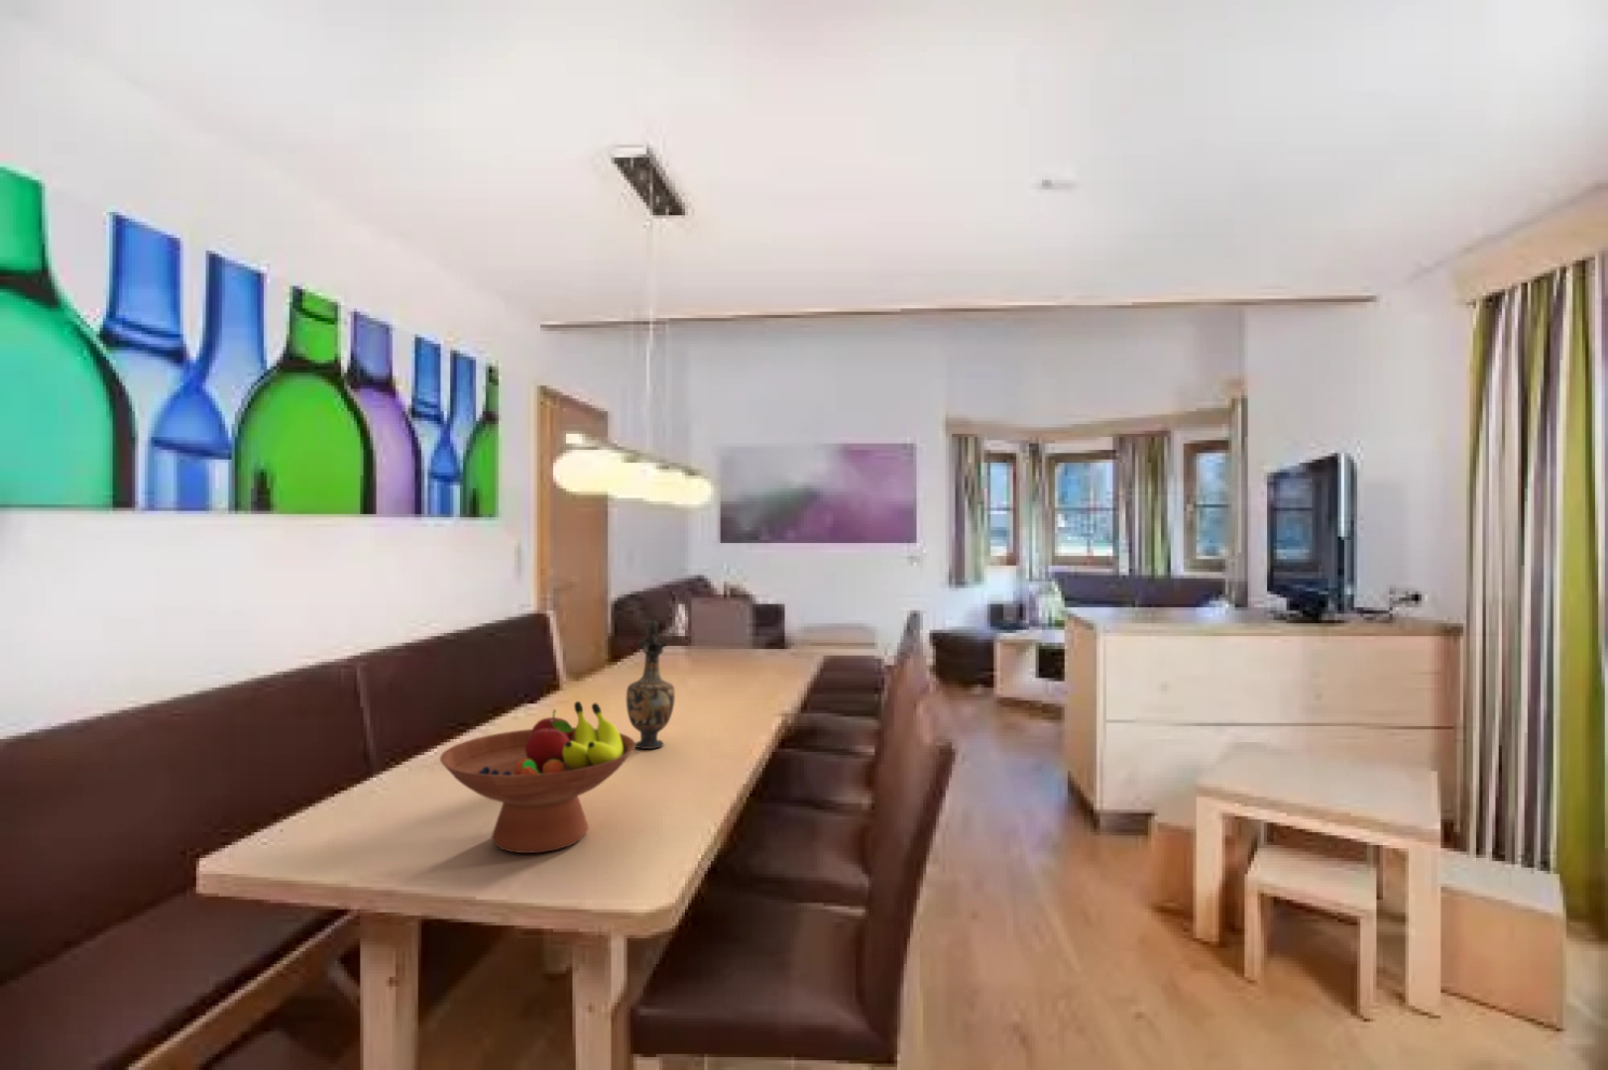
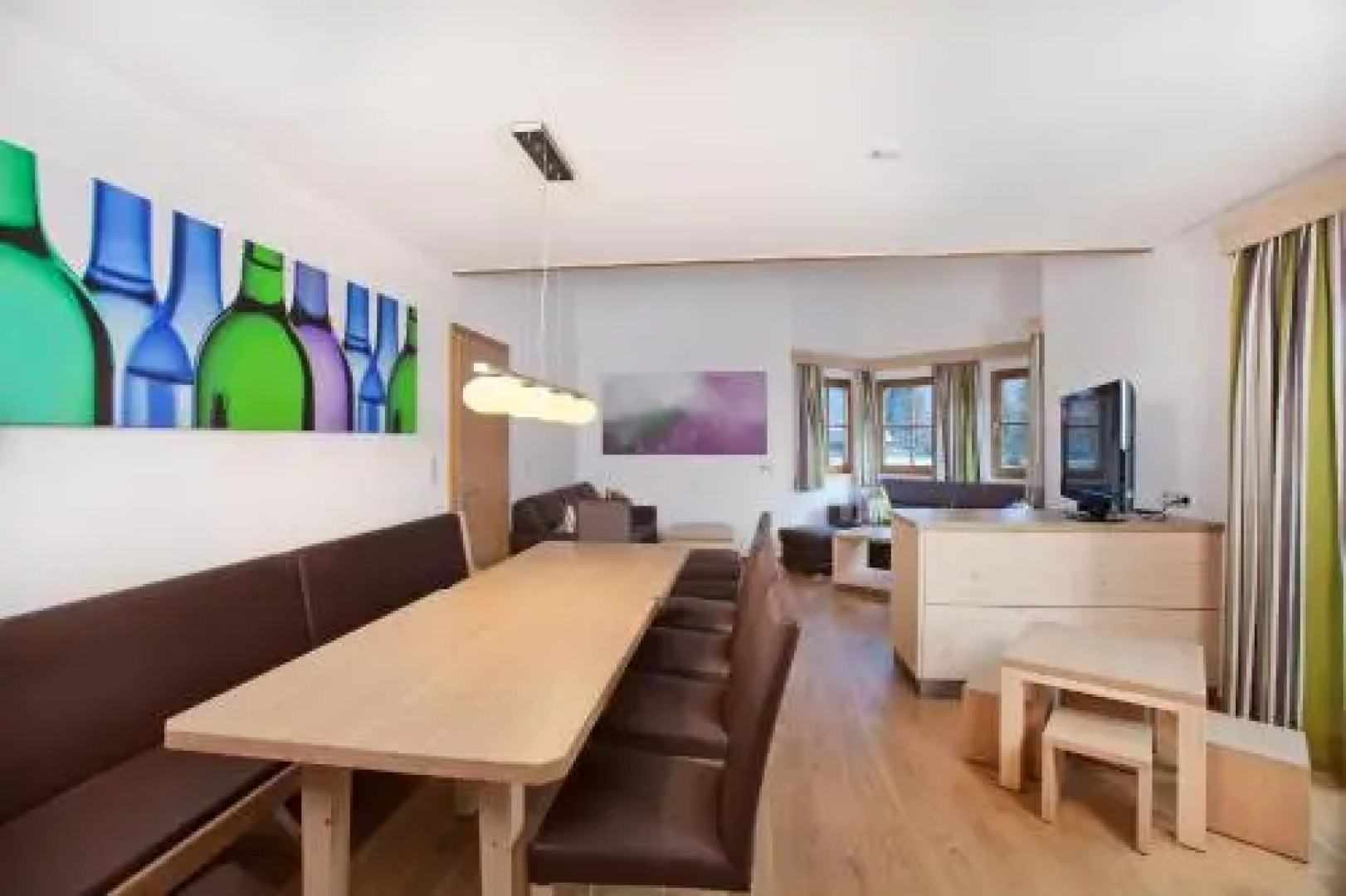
- fruit bowl (540, 776)
- vase (650, 683)
